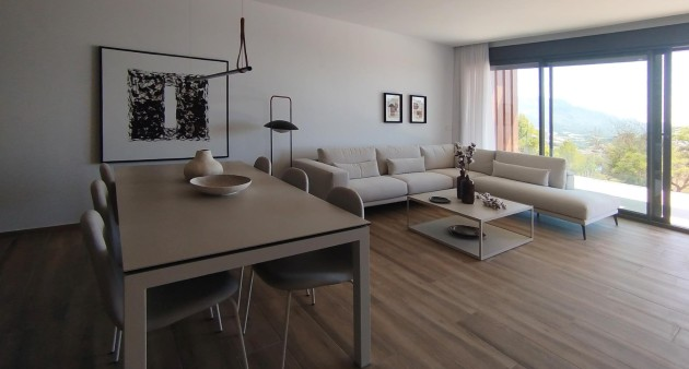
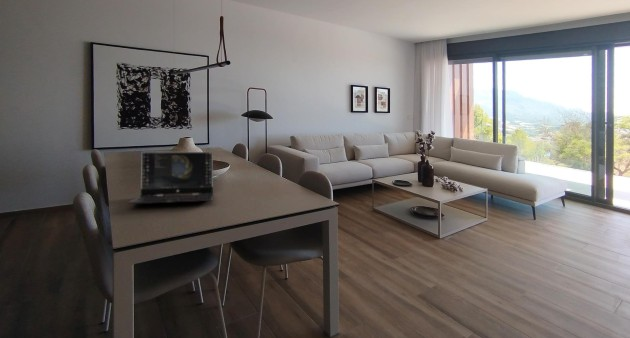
+ laptop computer (174, 176)
